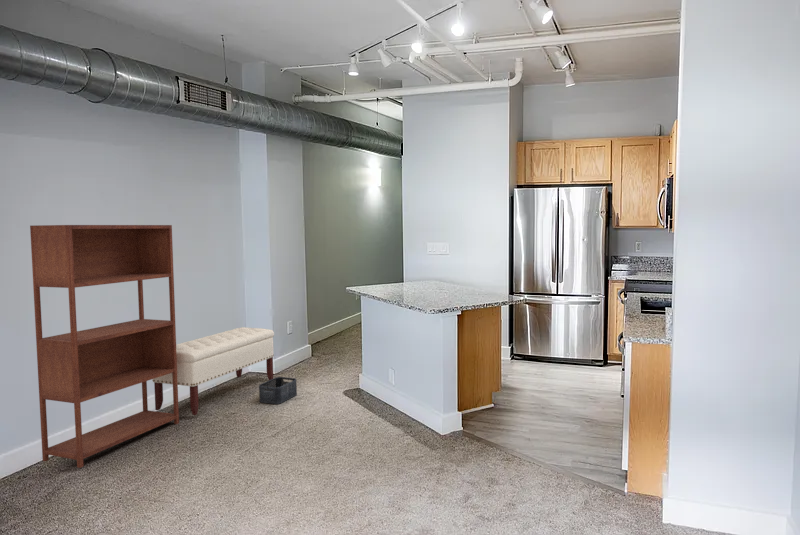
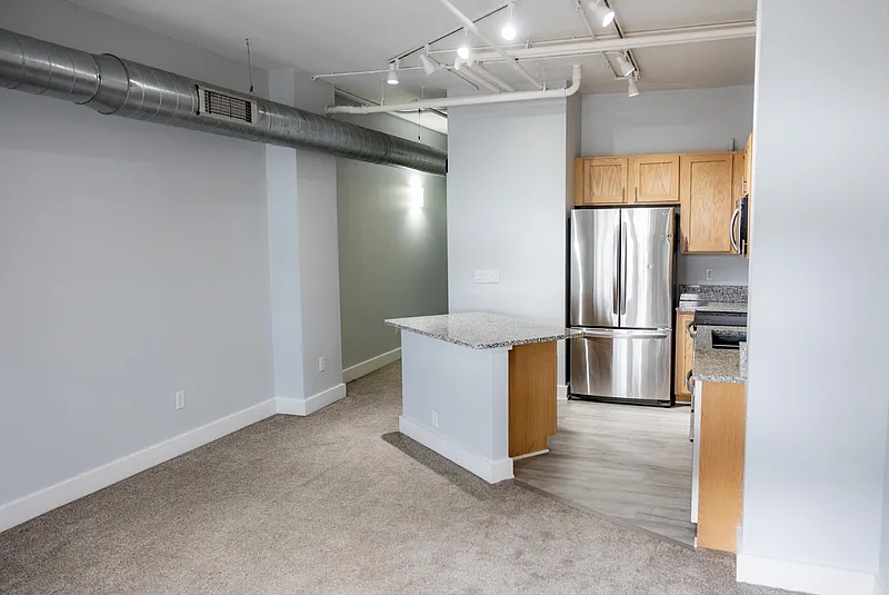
- bench (218, 366)
- bookshelf (111, 334)
- storage bin (278, 390)
